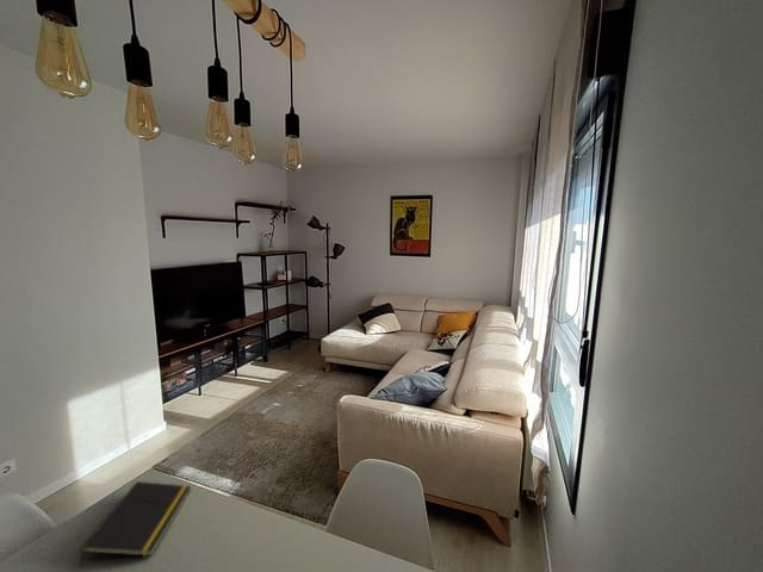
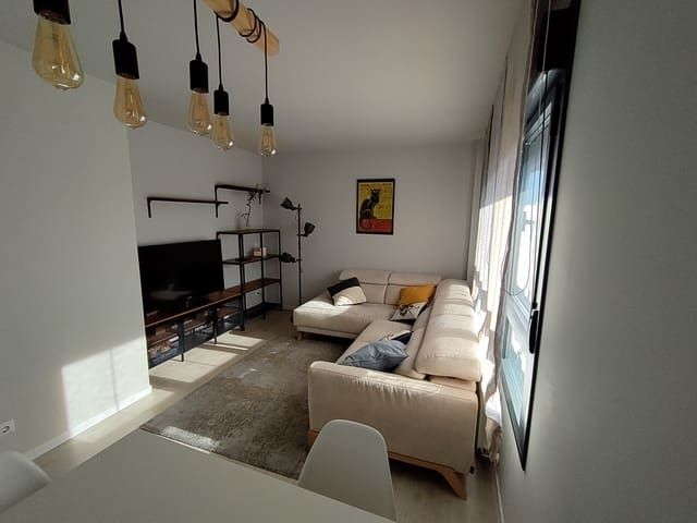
- notepad (143, 514)
